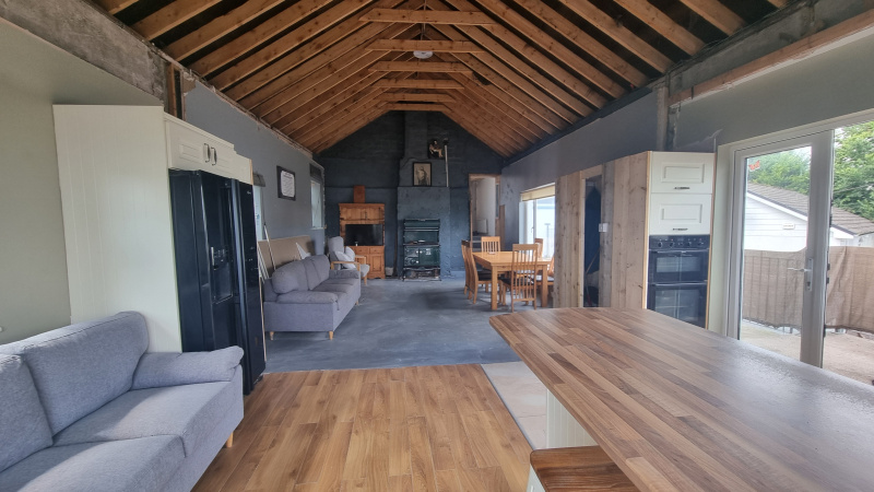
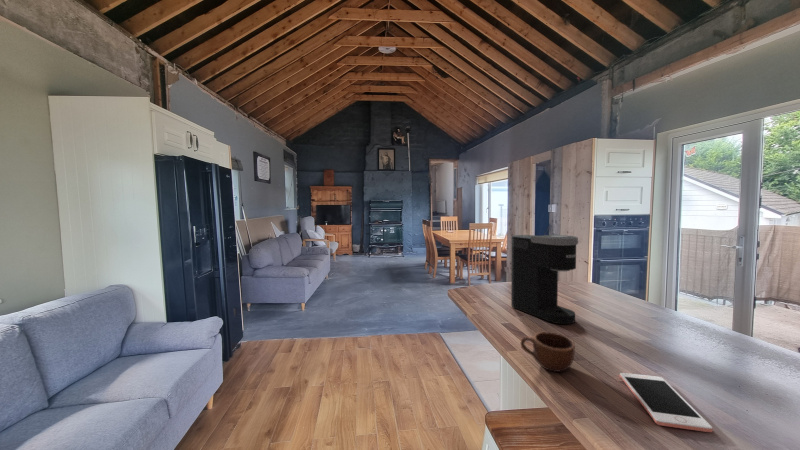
+ coffee maker (541, 274)
+ mug (549, 353)
+ cell phone (659, 398)
